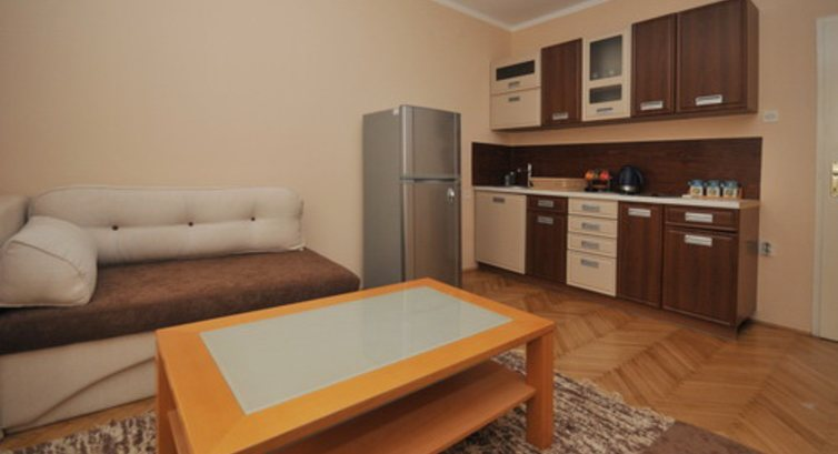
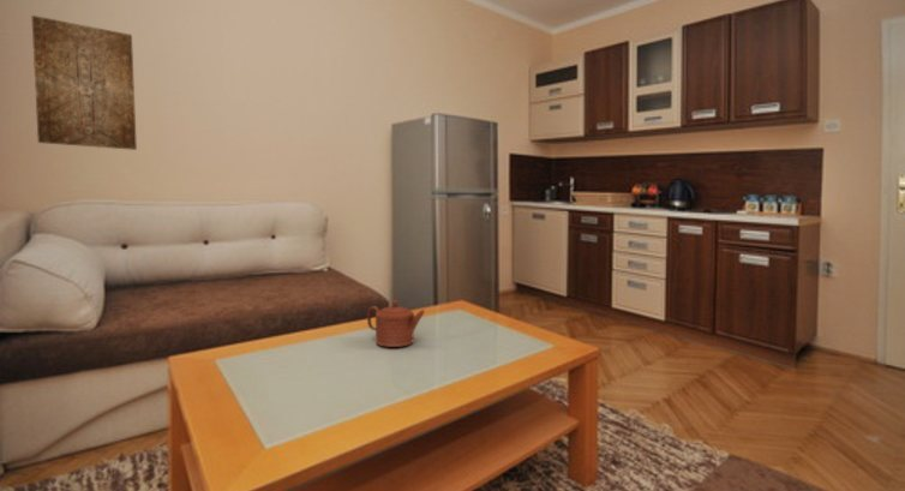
+ wall art (86, 86)
+ teapot (395, 321)
